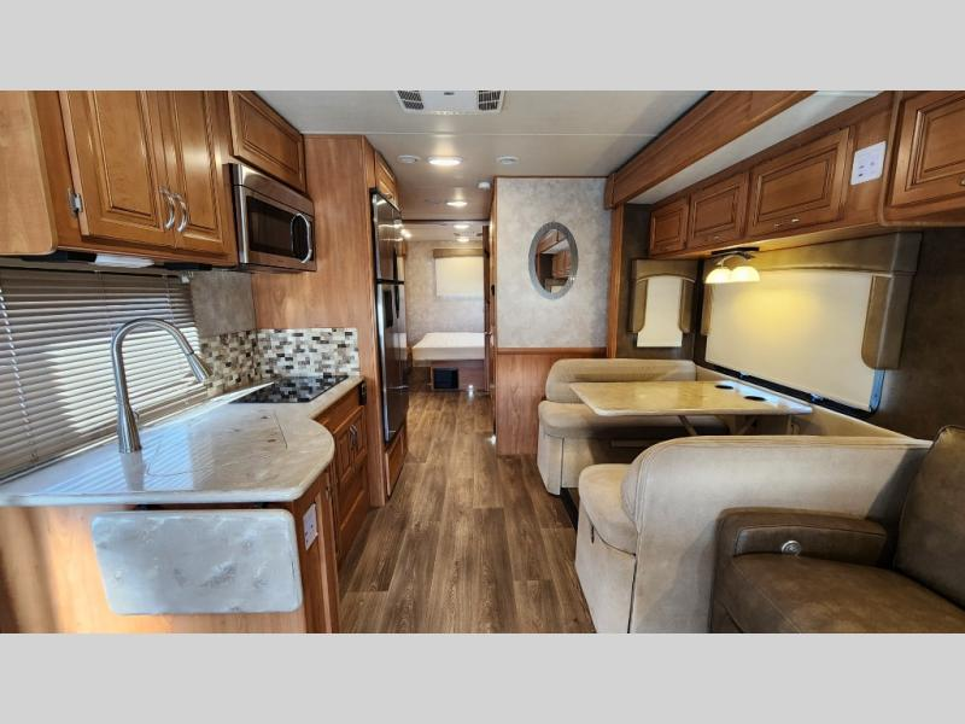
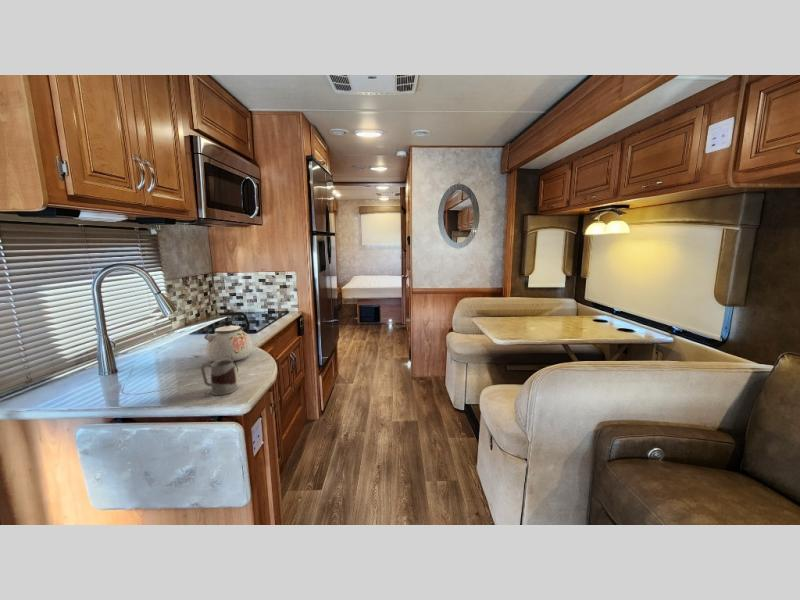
+ kettle (228, 335)
+ mug (219, 376)
